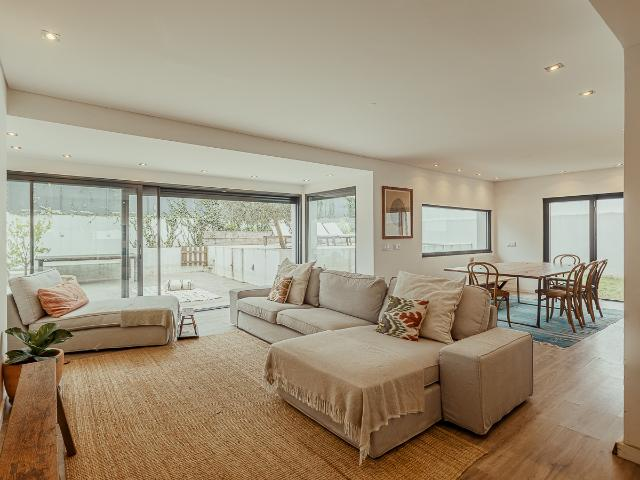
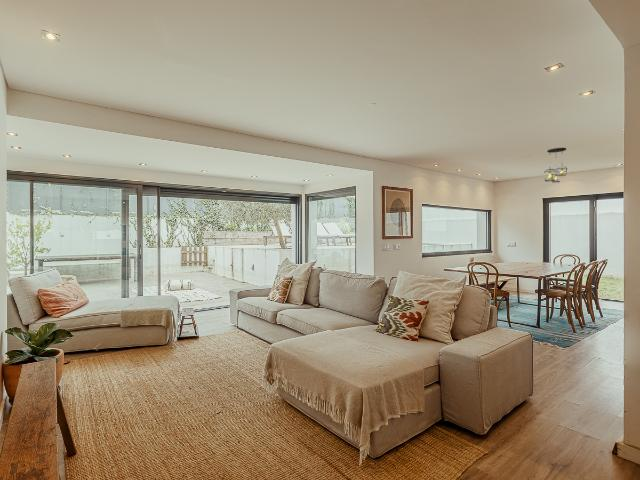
+ ceiling light fixture (558, 167)
